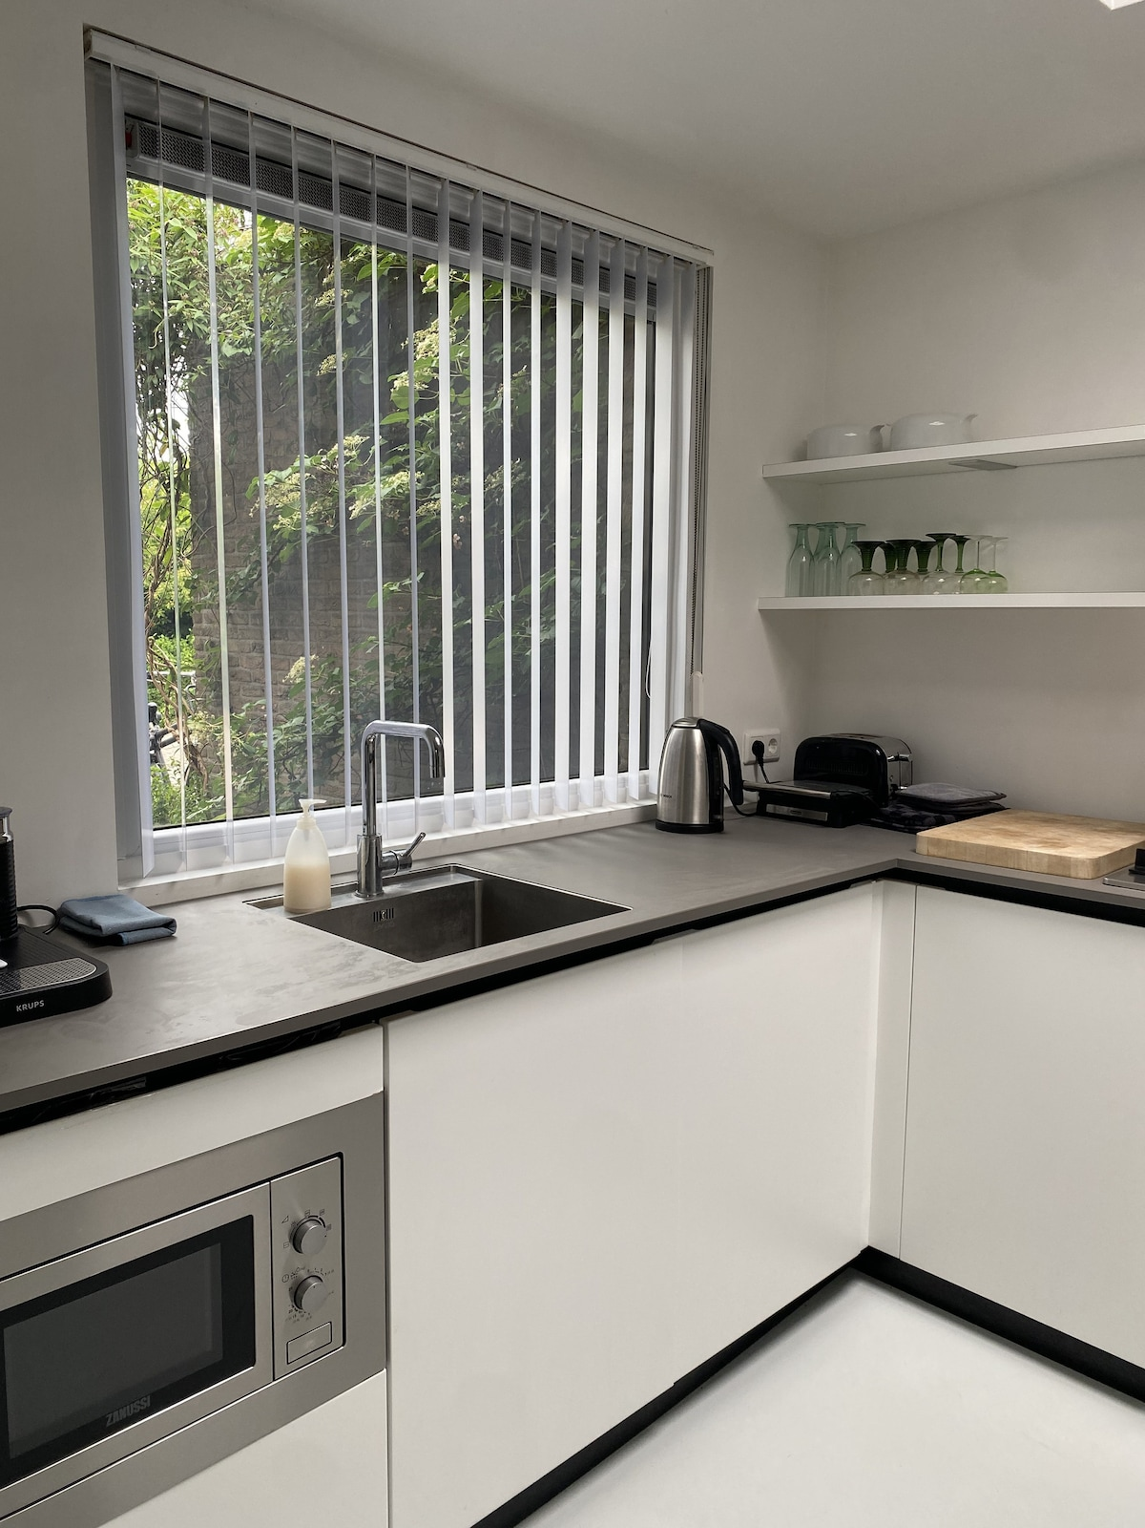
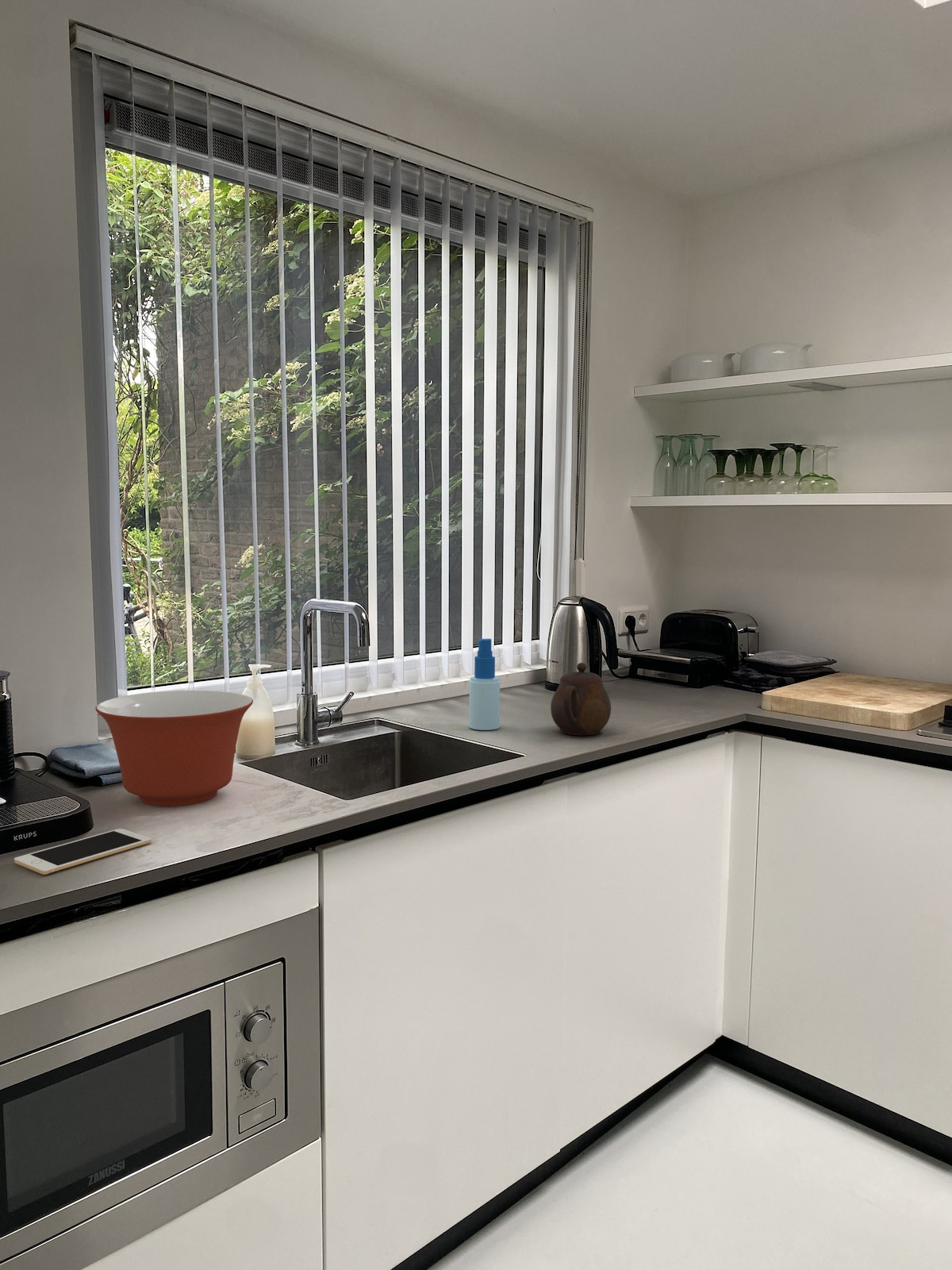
+ spray bottle (485, 683)
+ teapot (579, 698)
+ cell phone (85, 849)
+ mixing bowl (177, 749)
